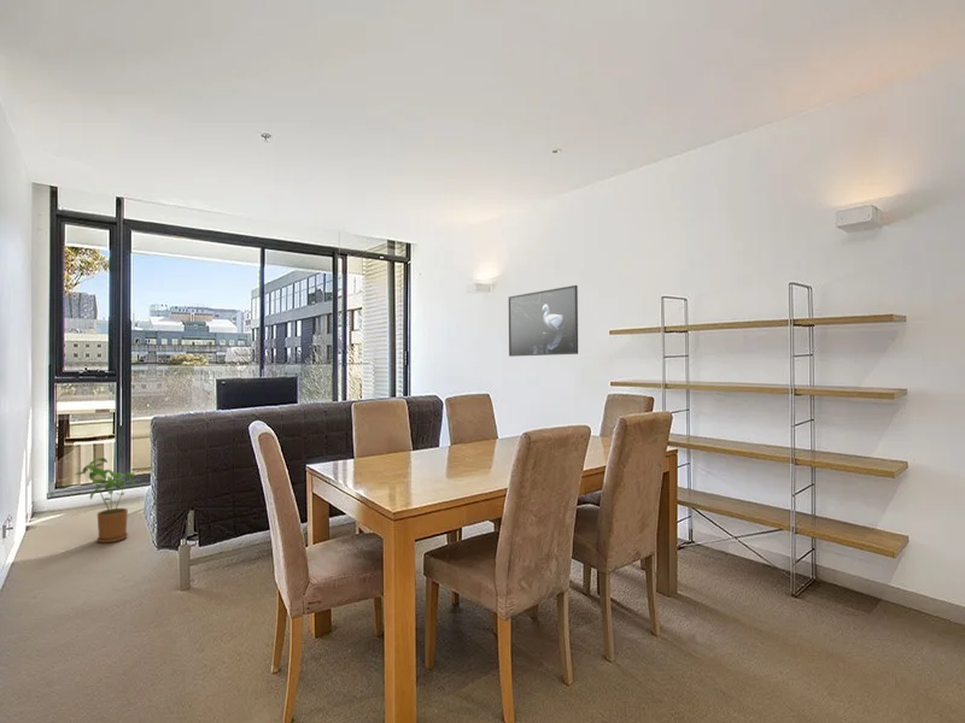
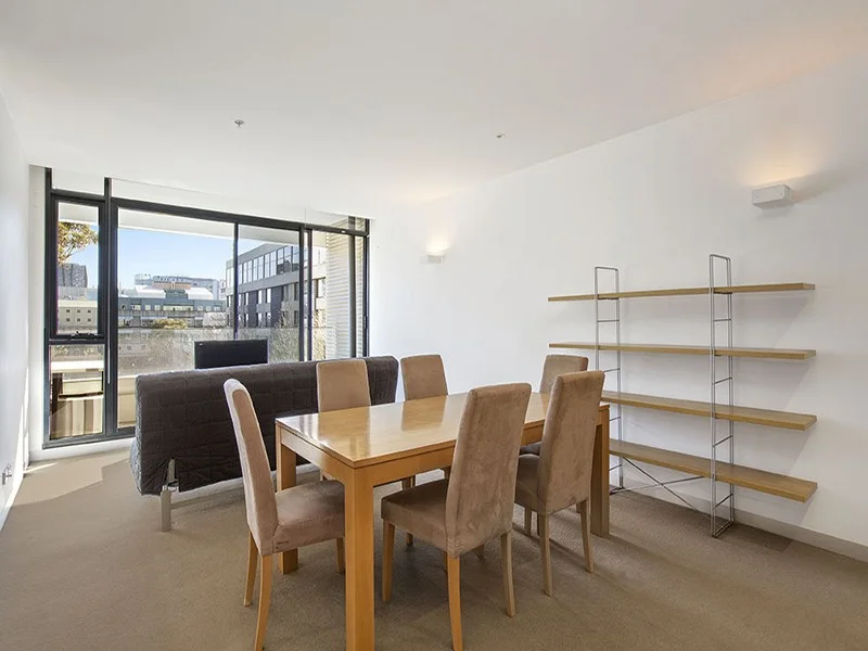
- house plant (111, 498)
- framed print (540, 323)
